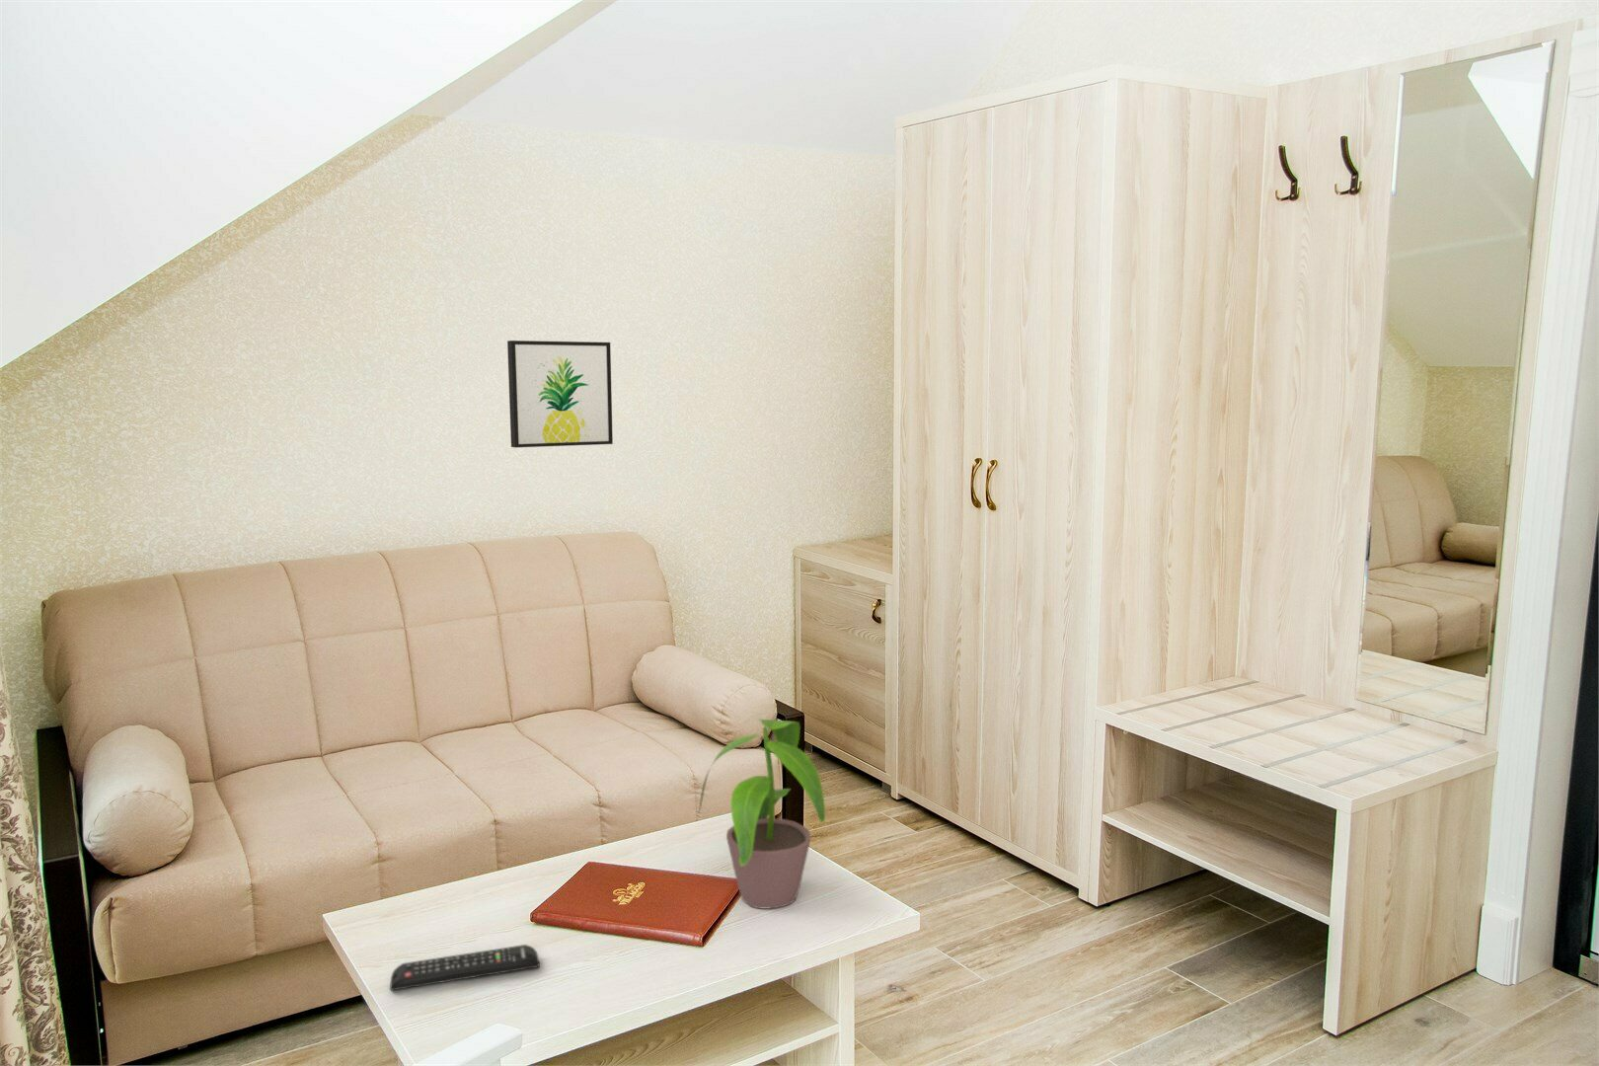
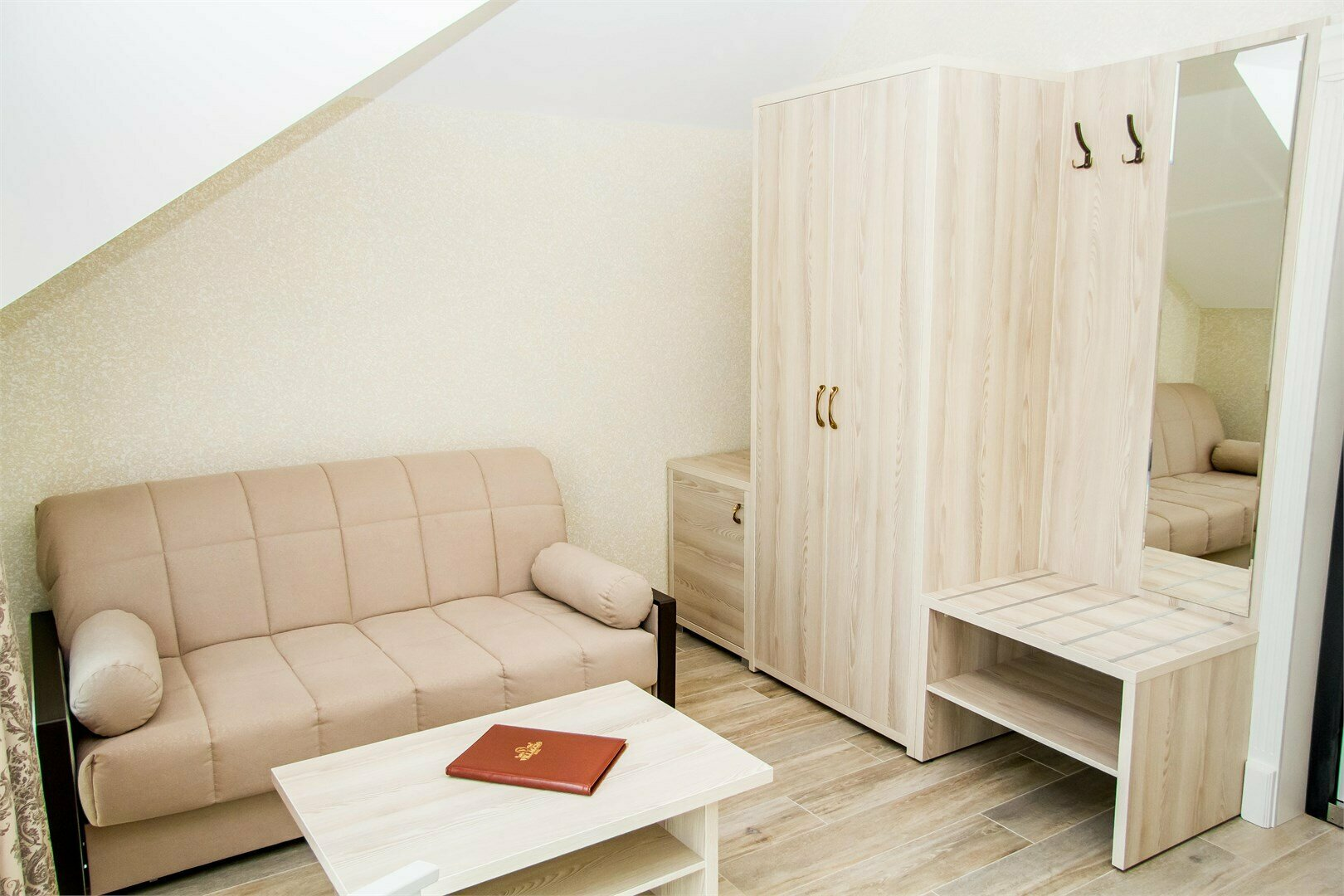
- potted plant (767, 813)
- wall art (560, 394)
- remote control (466, 967)
